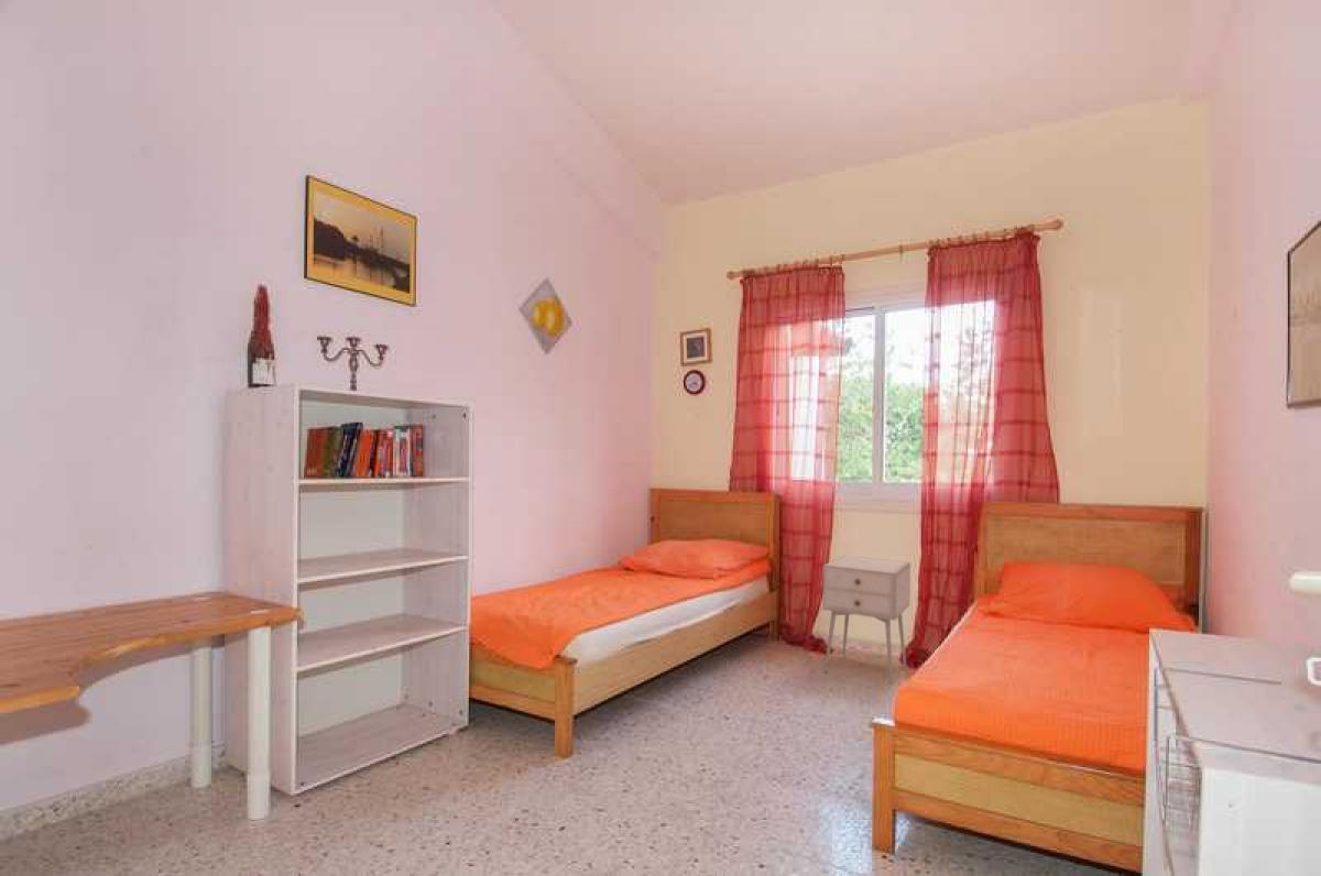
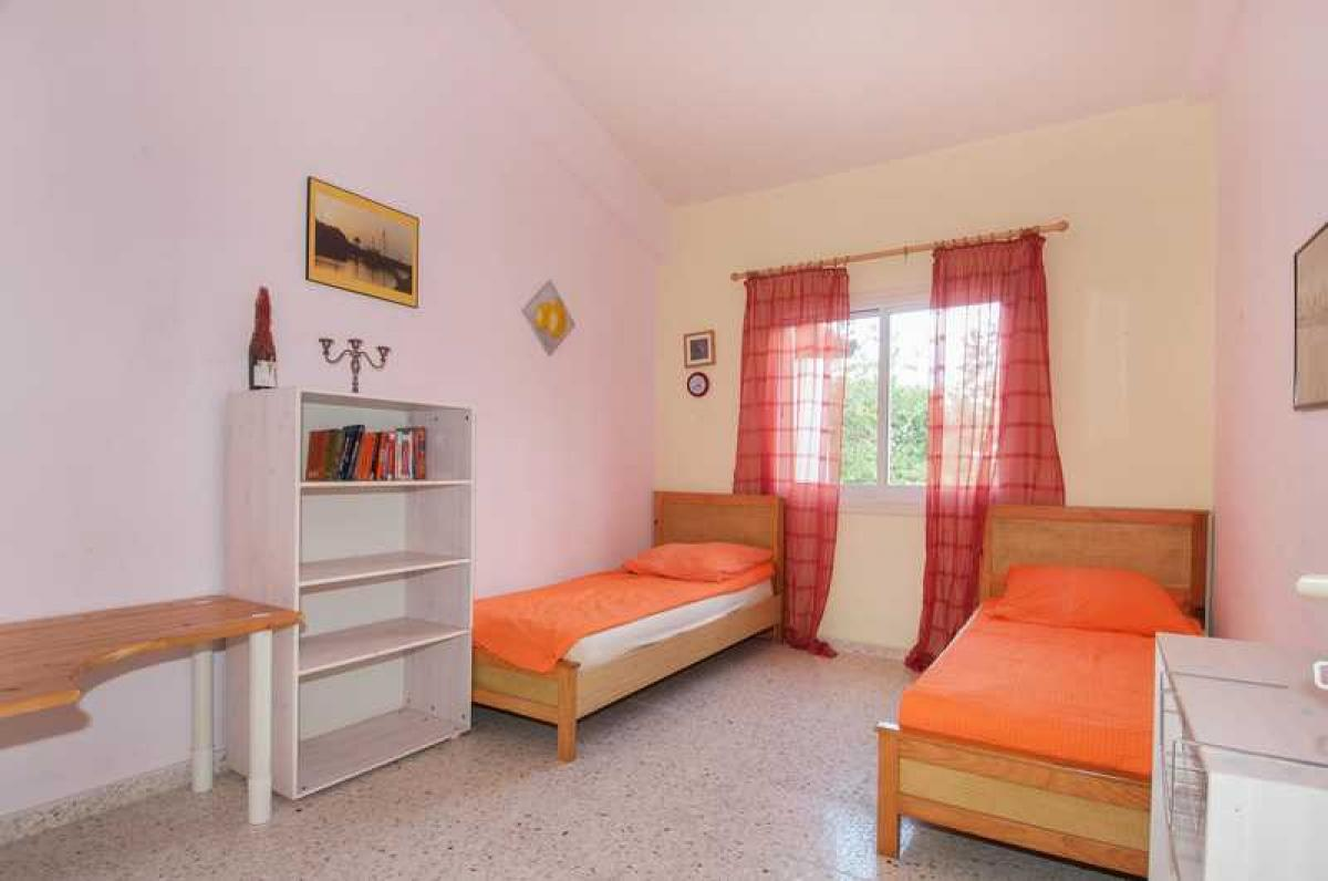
- nightstand (865, 615)
